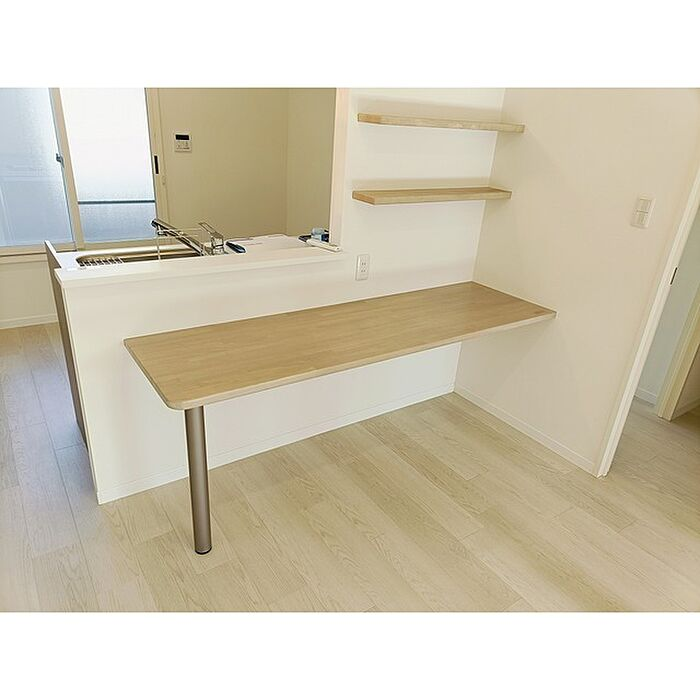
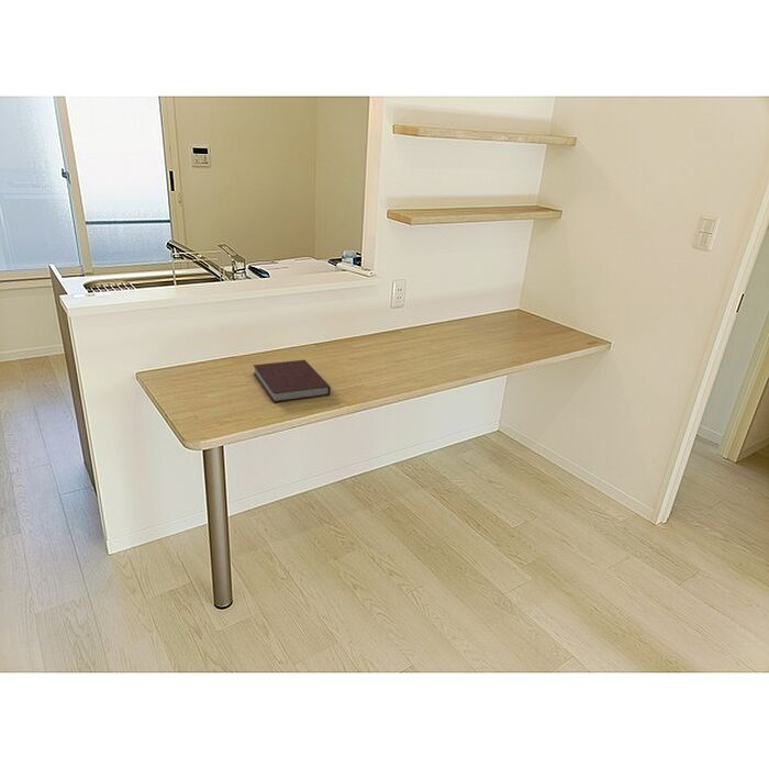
+ notebook (290, 379)
